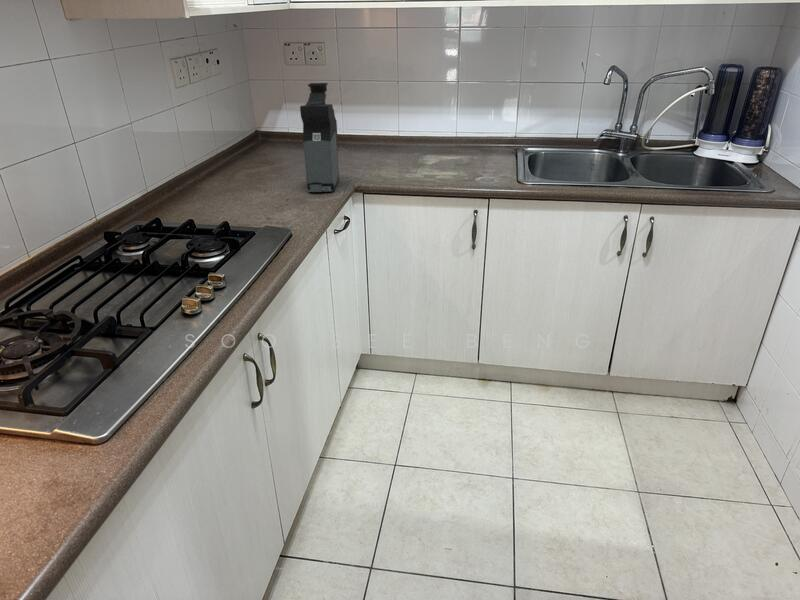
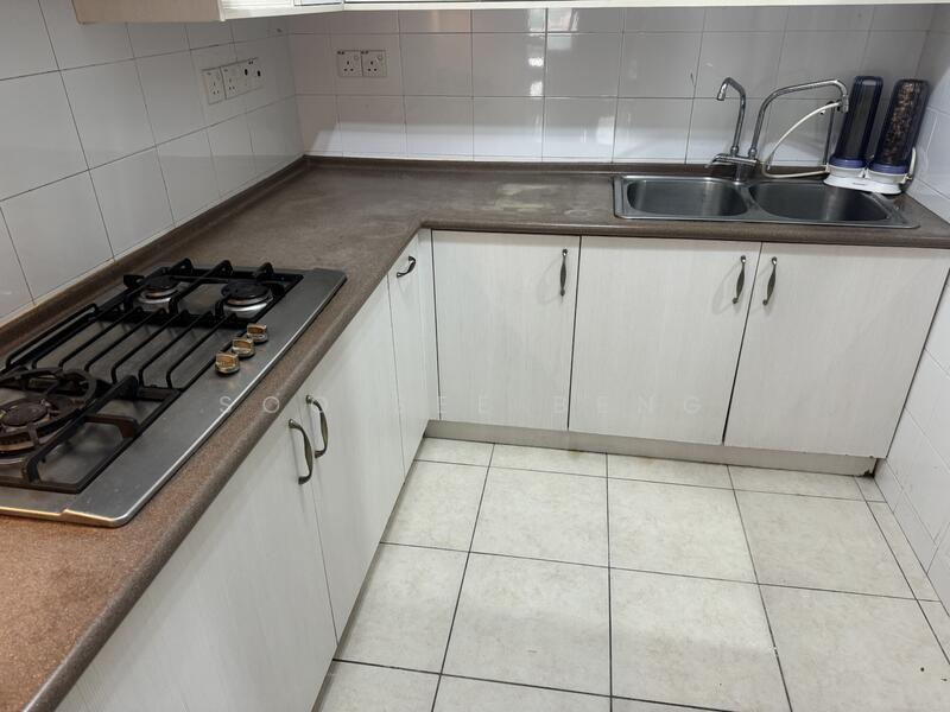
- coffee maker (320, 137)
